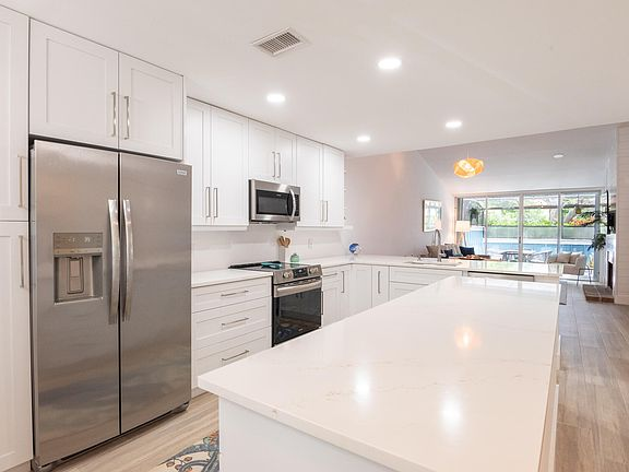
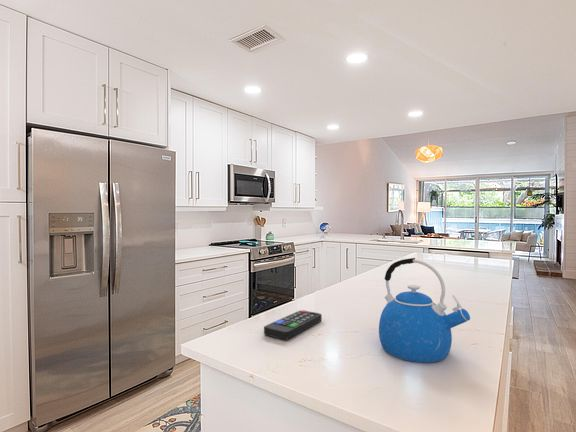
+ kettle (422, 305)
+ remote control (294, 322)
